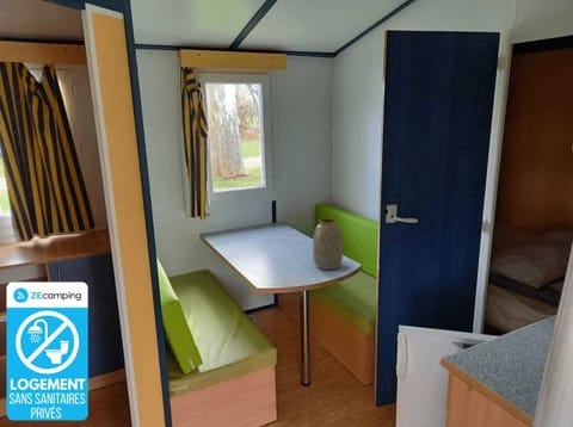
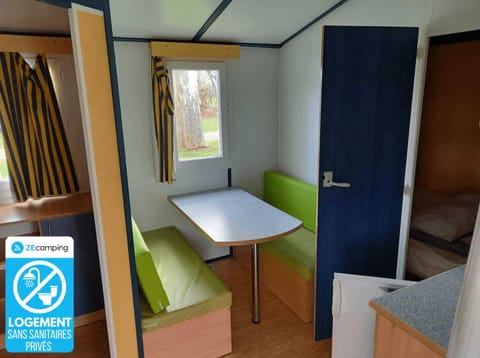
- vase (327, 243)
